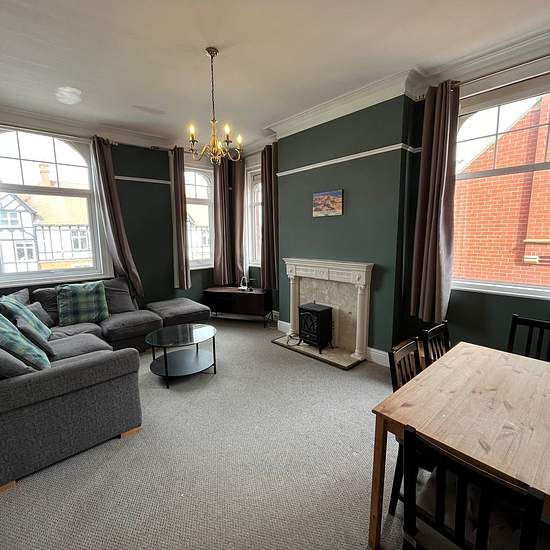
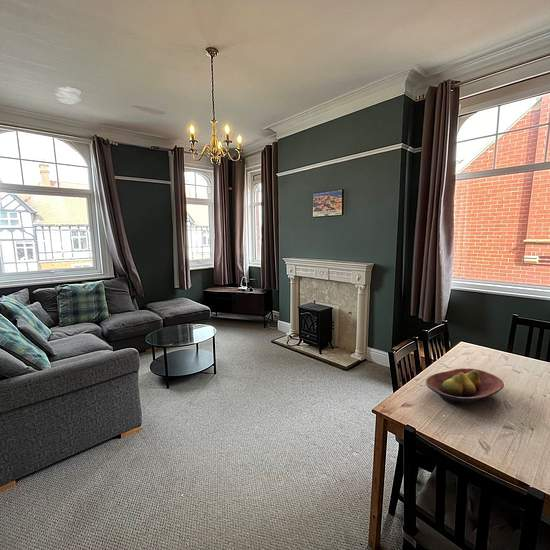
+ fruit bowl (464, 382)
